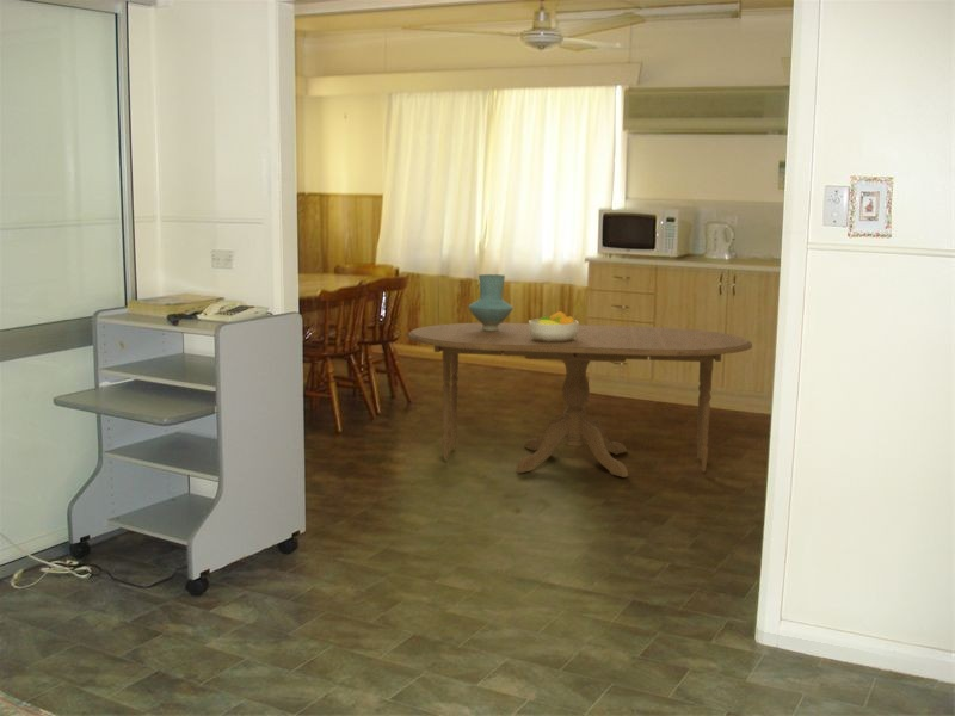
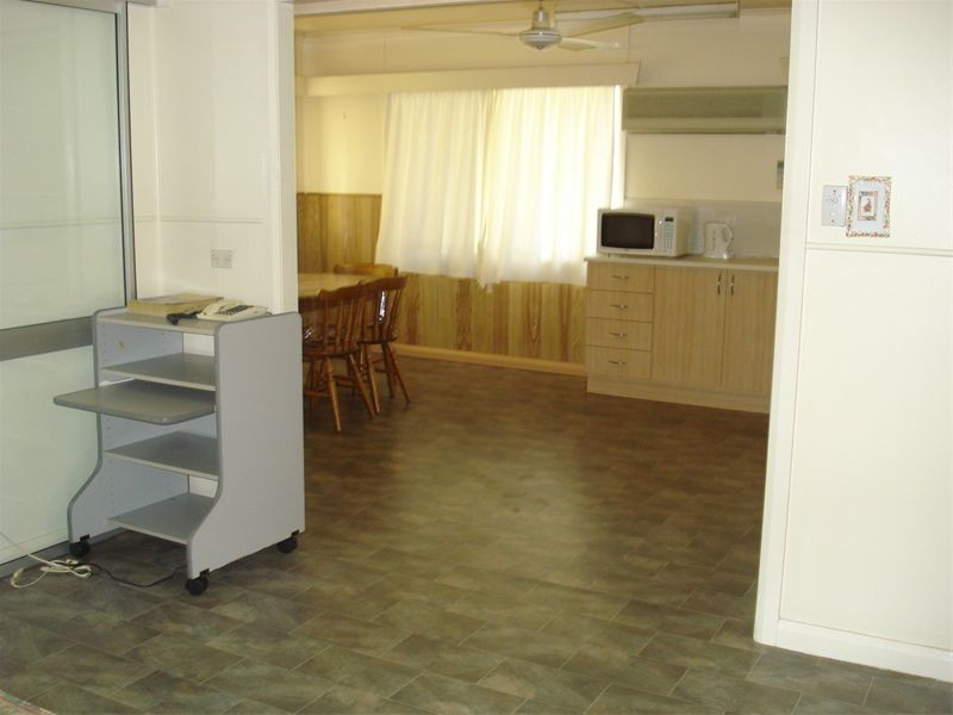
- fruit bowl (553, 326)
- dining table (575, 399)
- ceramic pitcher (491, 302)
